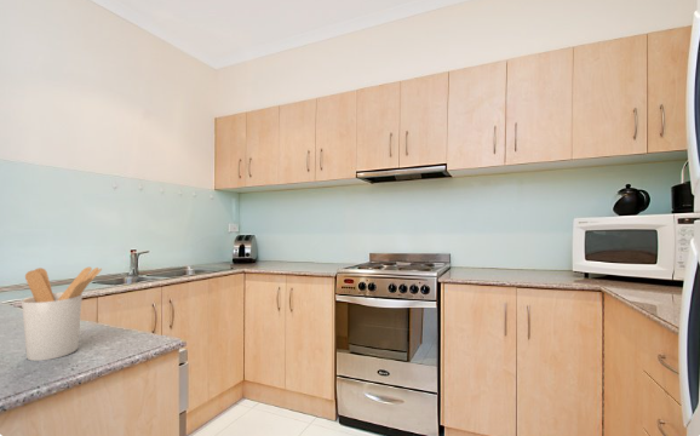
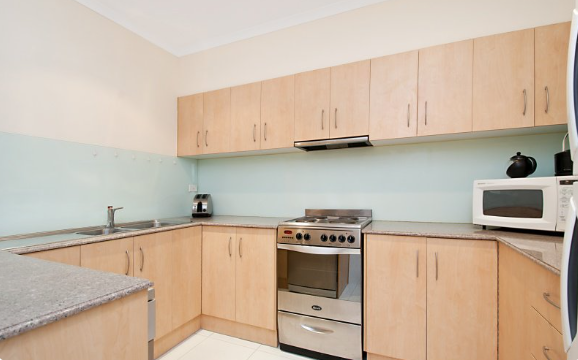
- utensil holder (65, 308)
